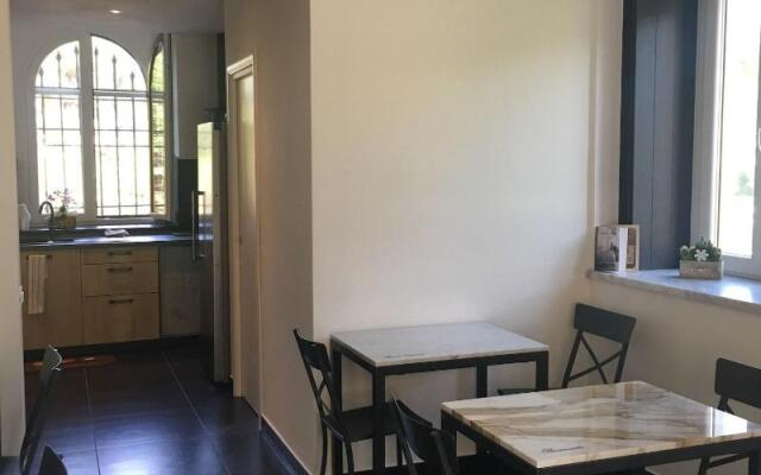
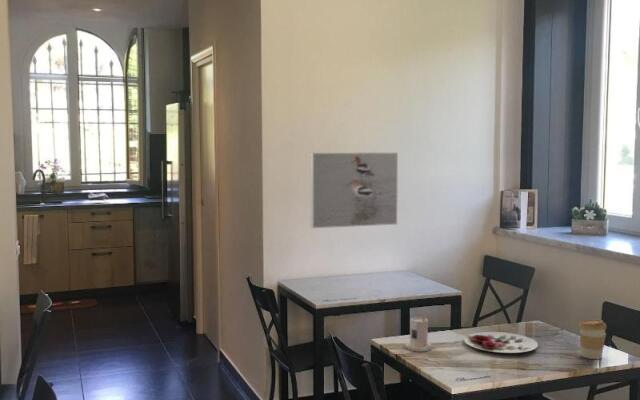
+ candle (418, 331)
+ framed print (355, 189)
+ plate (500, 341)
+ coffee cup (592, 338)
